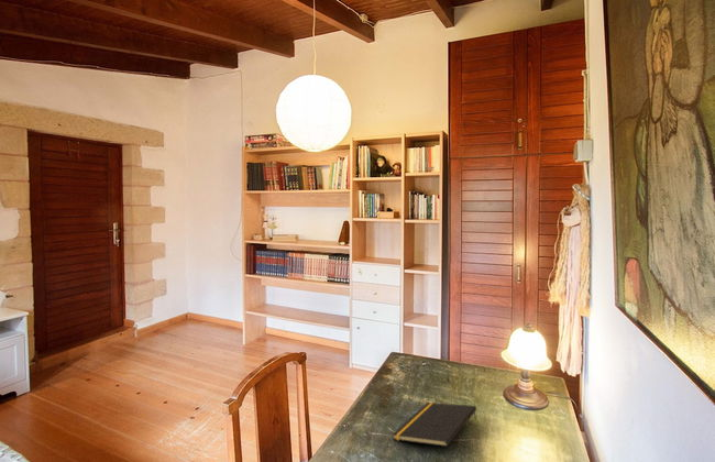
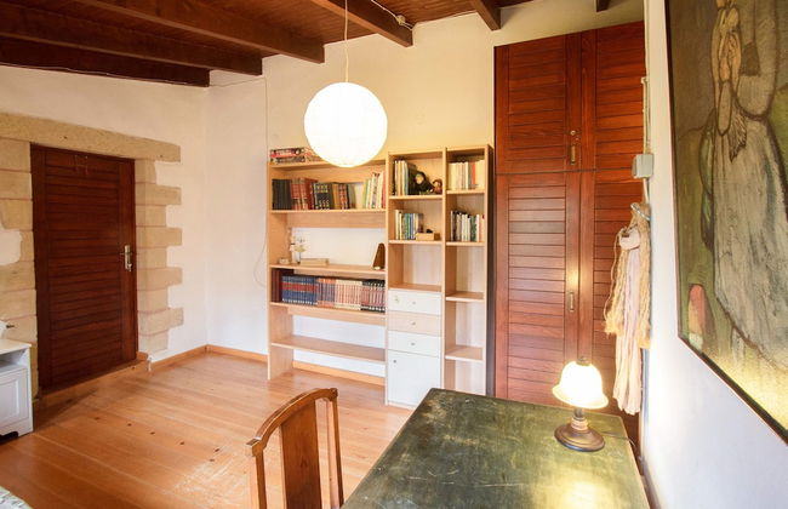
- notepad (436, 421)
